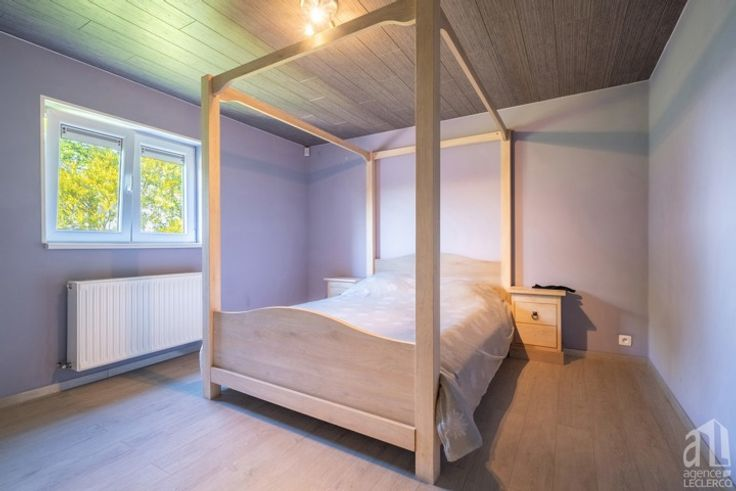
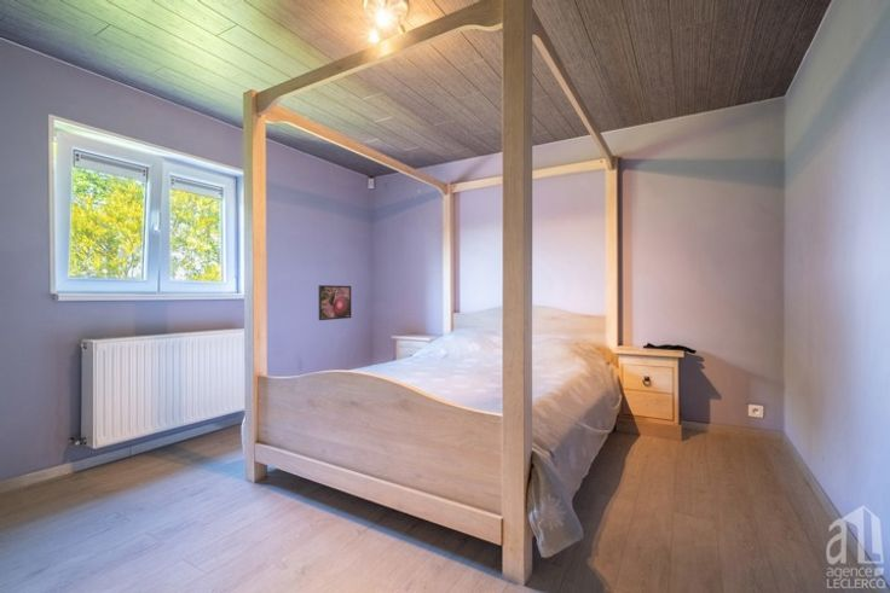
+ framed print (335, 302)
